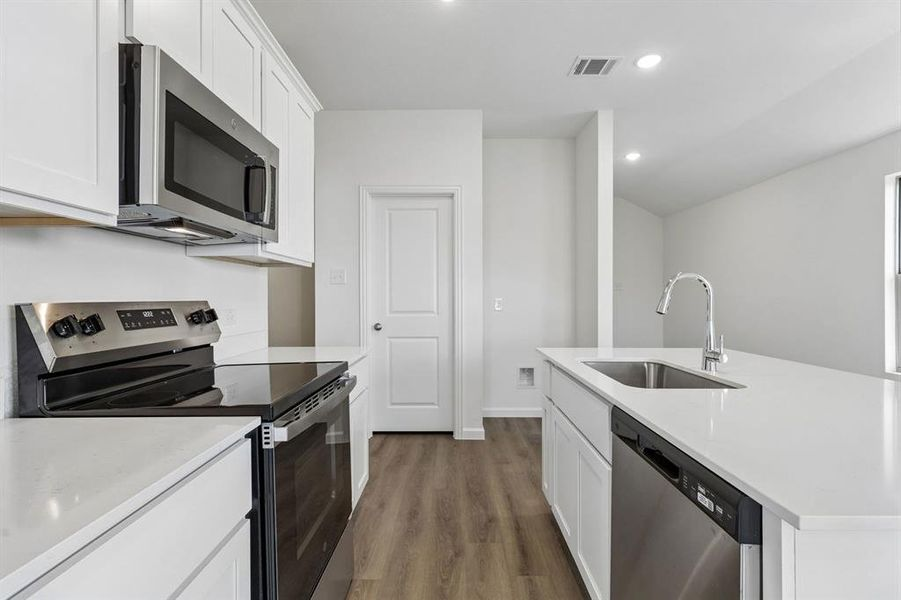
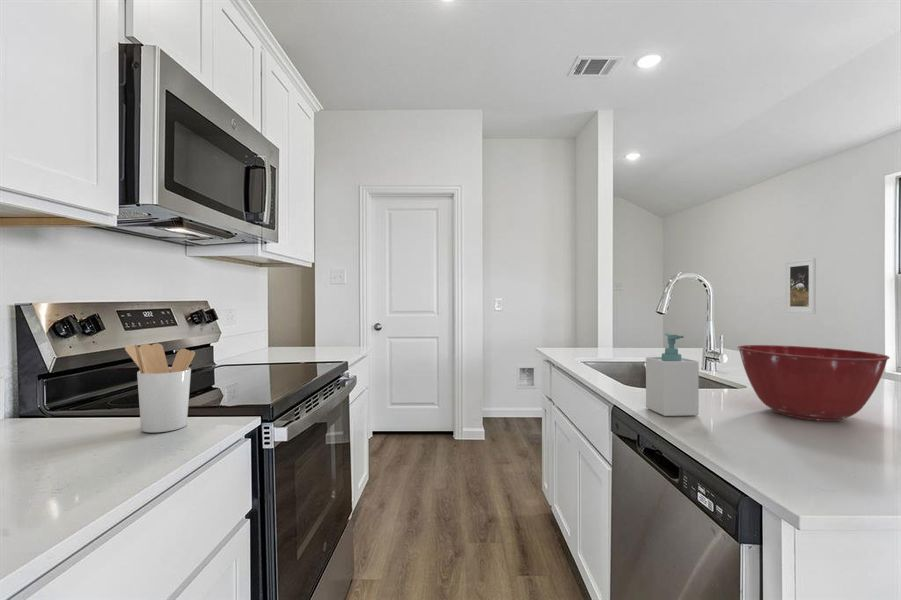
+ utensil holder (157, 383)
+ mixing bowl (807, 382)
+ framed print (799, 286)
+ soap bottle (671, 372)
